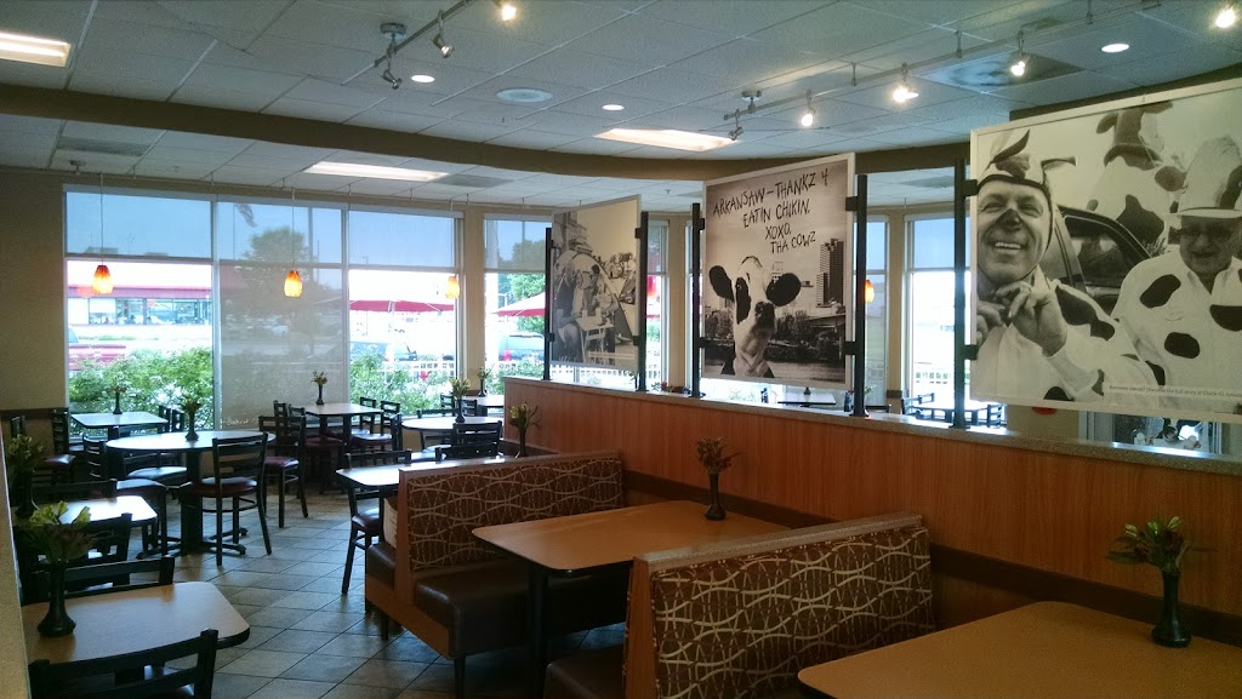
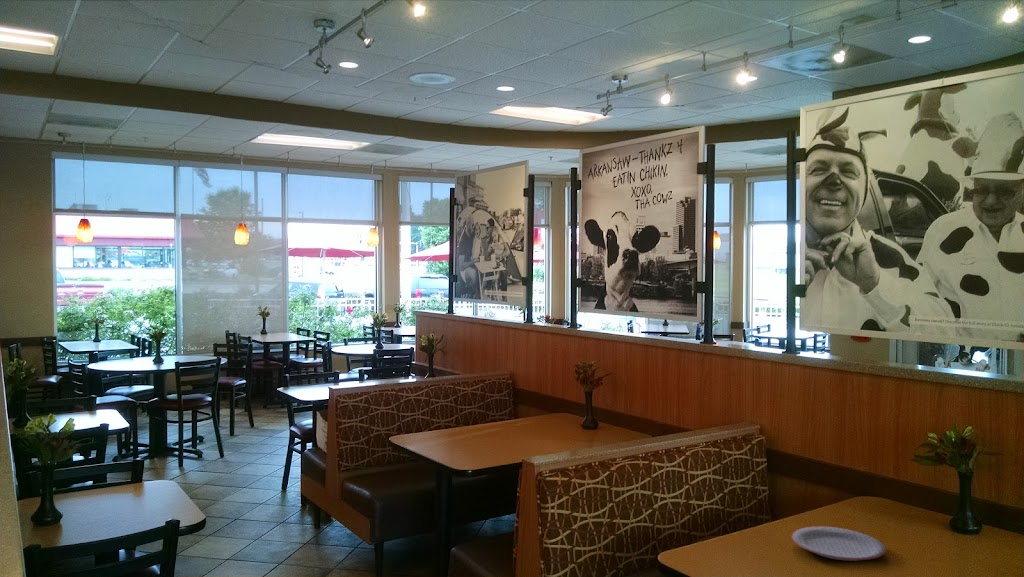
+ plate (837, 545)
